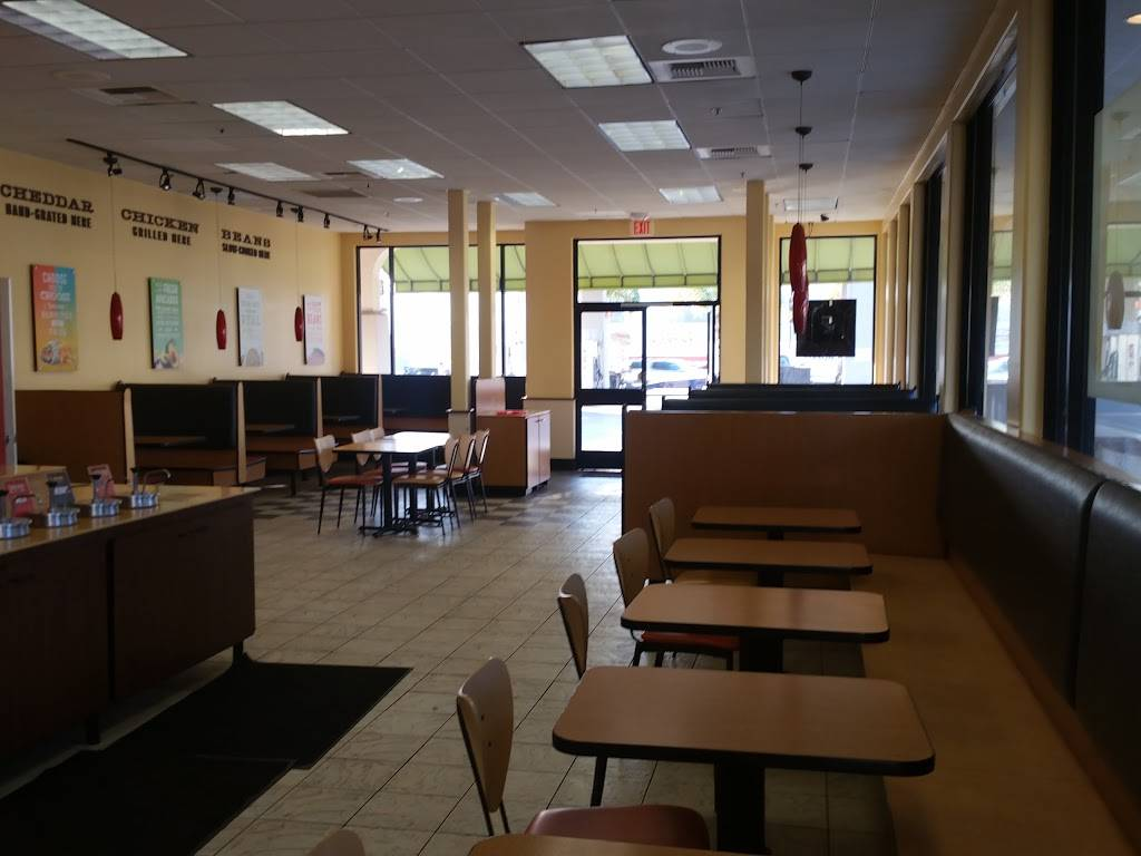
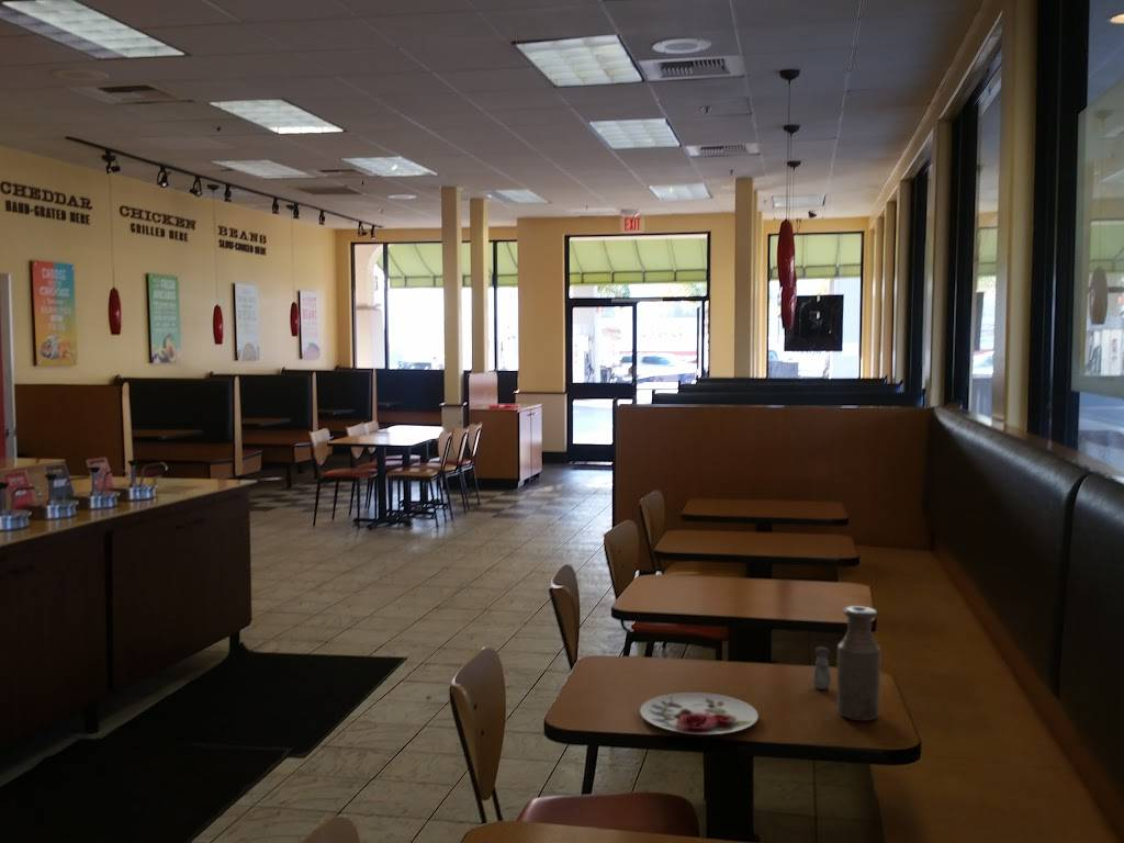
+ bottle (858, 662)
+ plate (698, 711)
+ salt shaker (821, 667)
